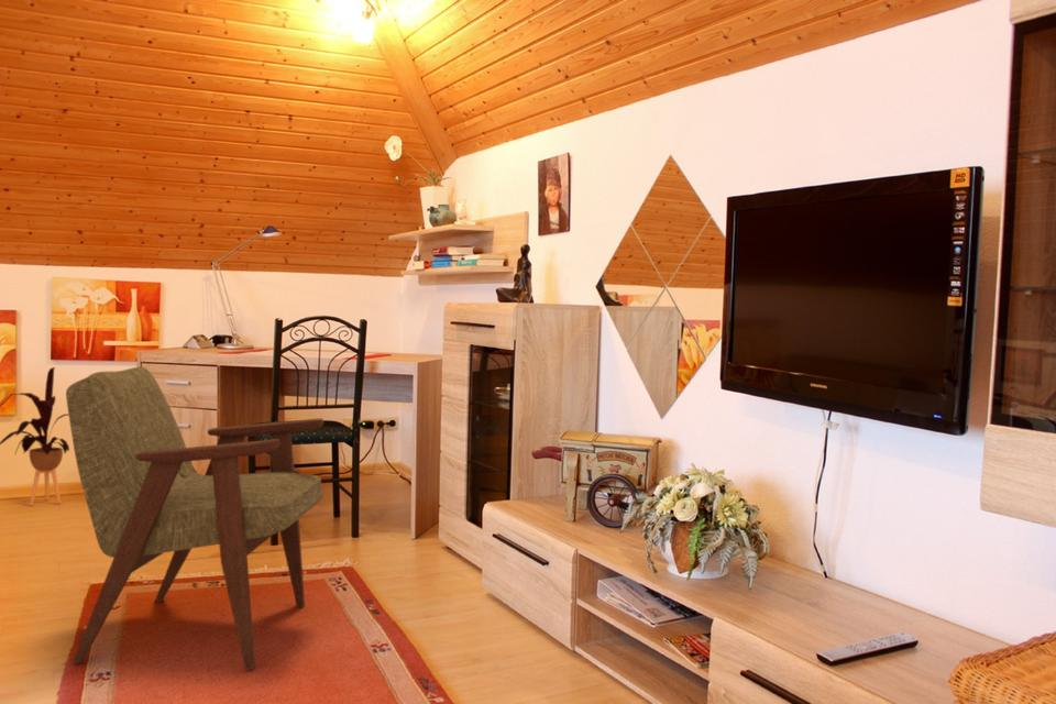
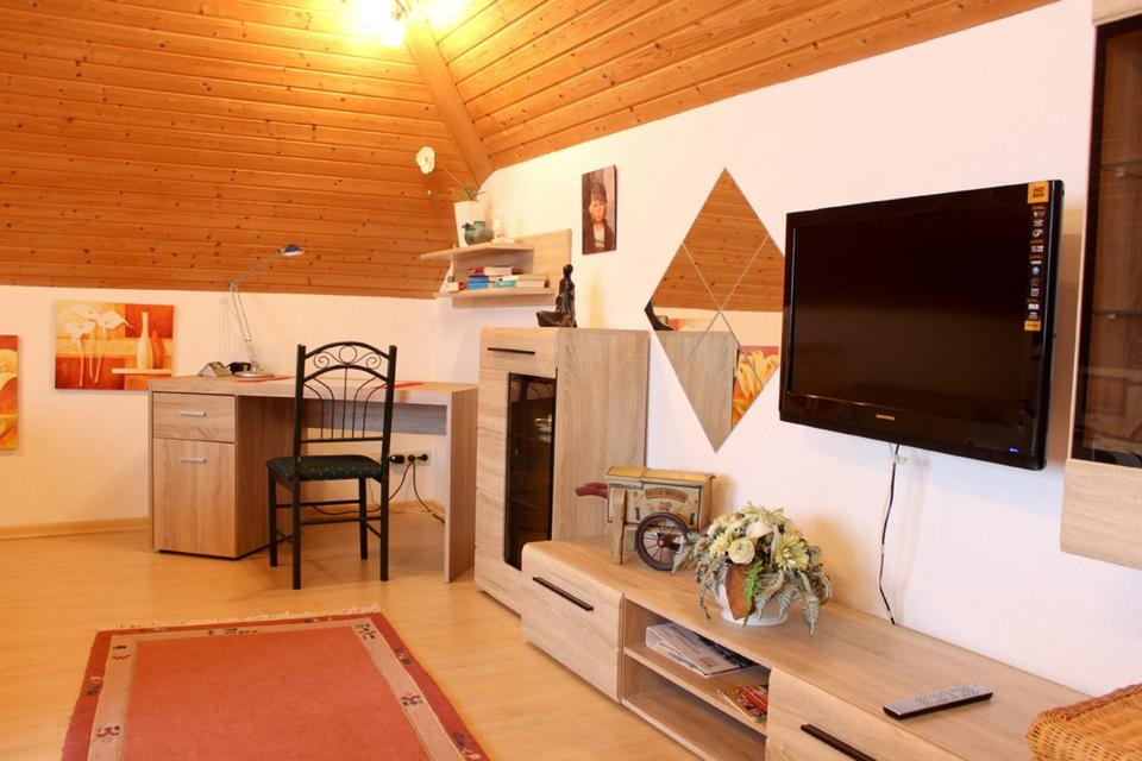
- armchair (201, 503)
- house plant (37, 436)
